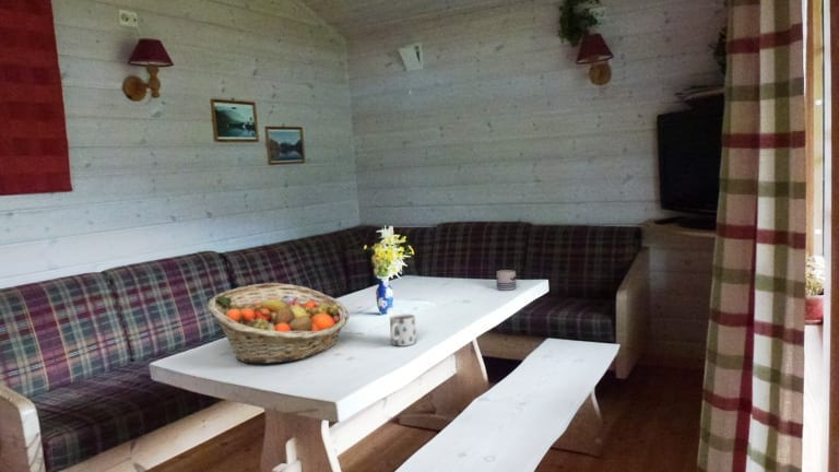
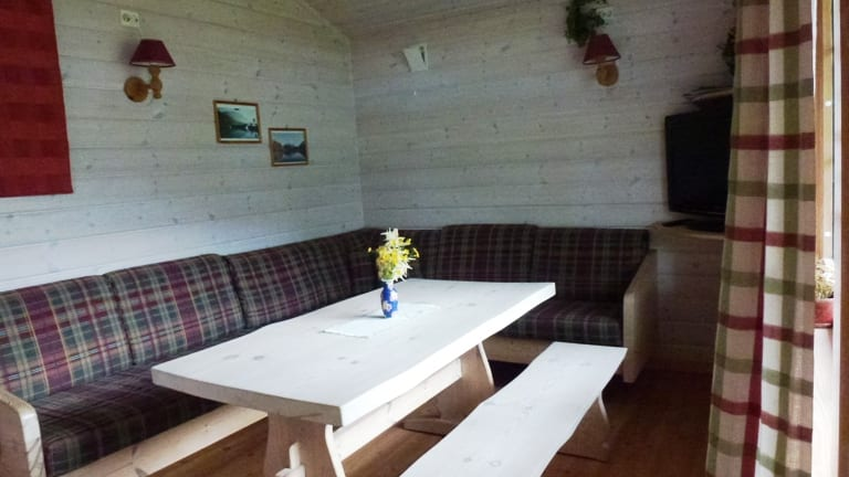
- mug (507, 279)
- mug (400, 331)
- fruit basket (281, 319)
